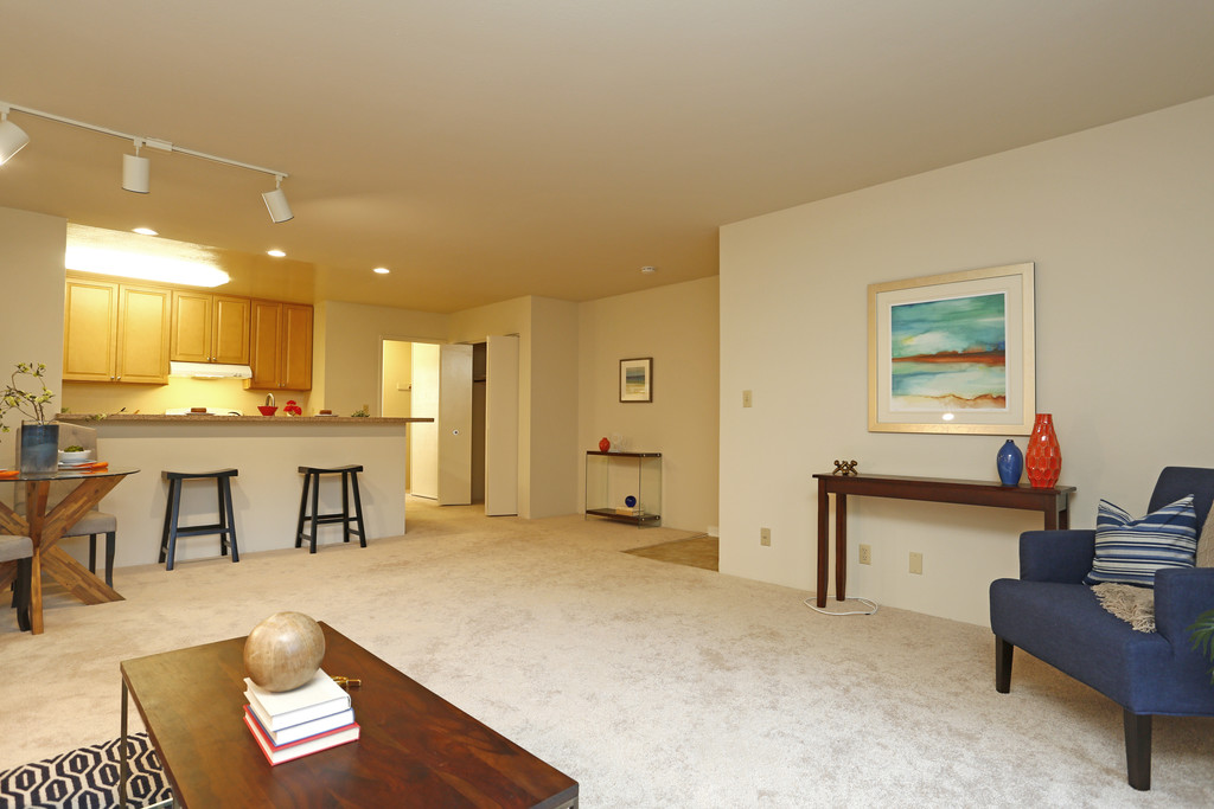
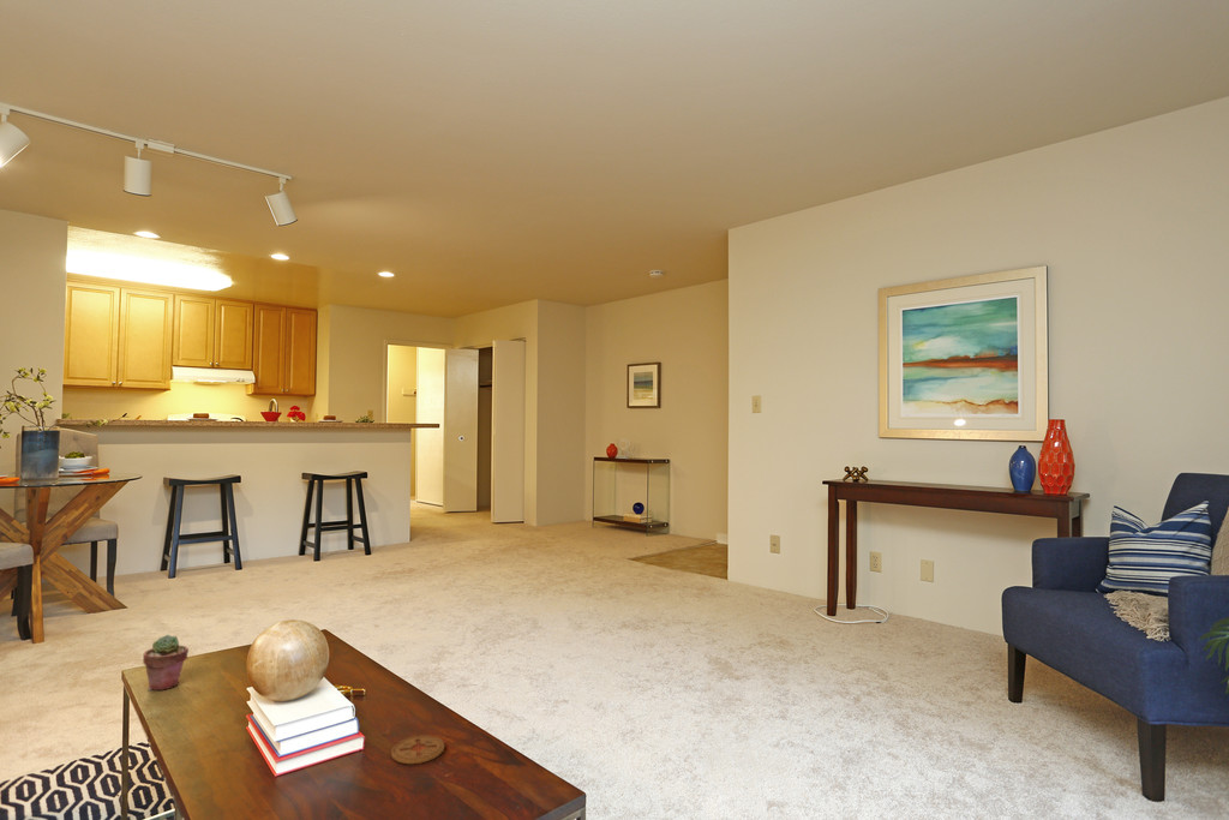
+ coaster (418, 748)
+ potted succulent (164, 660)
